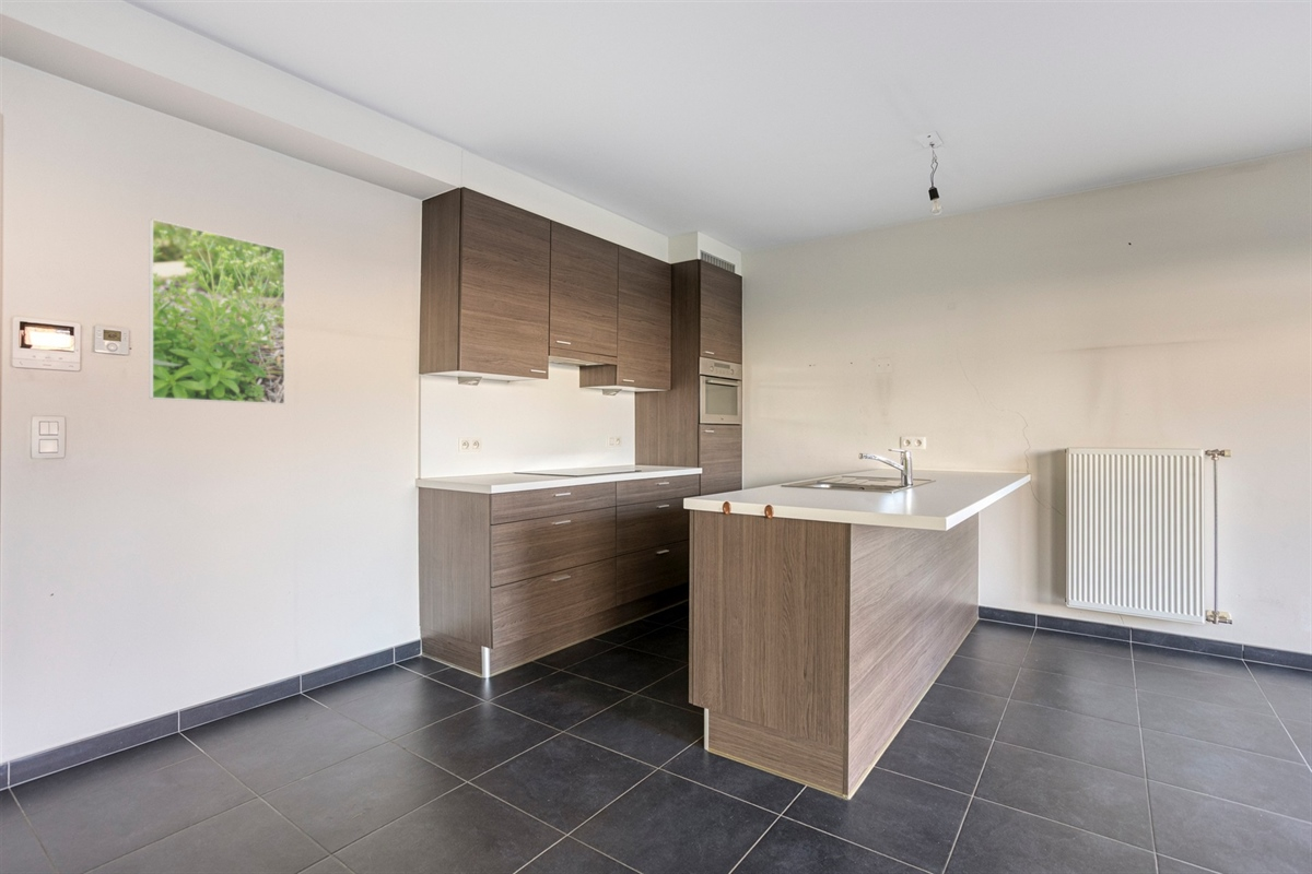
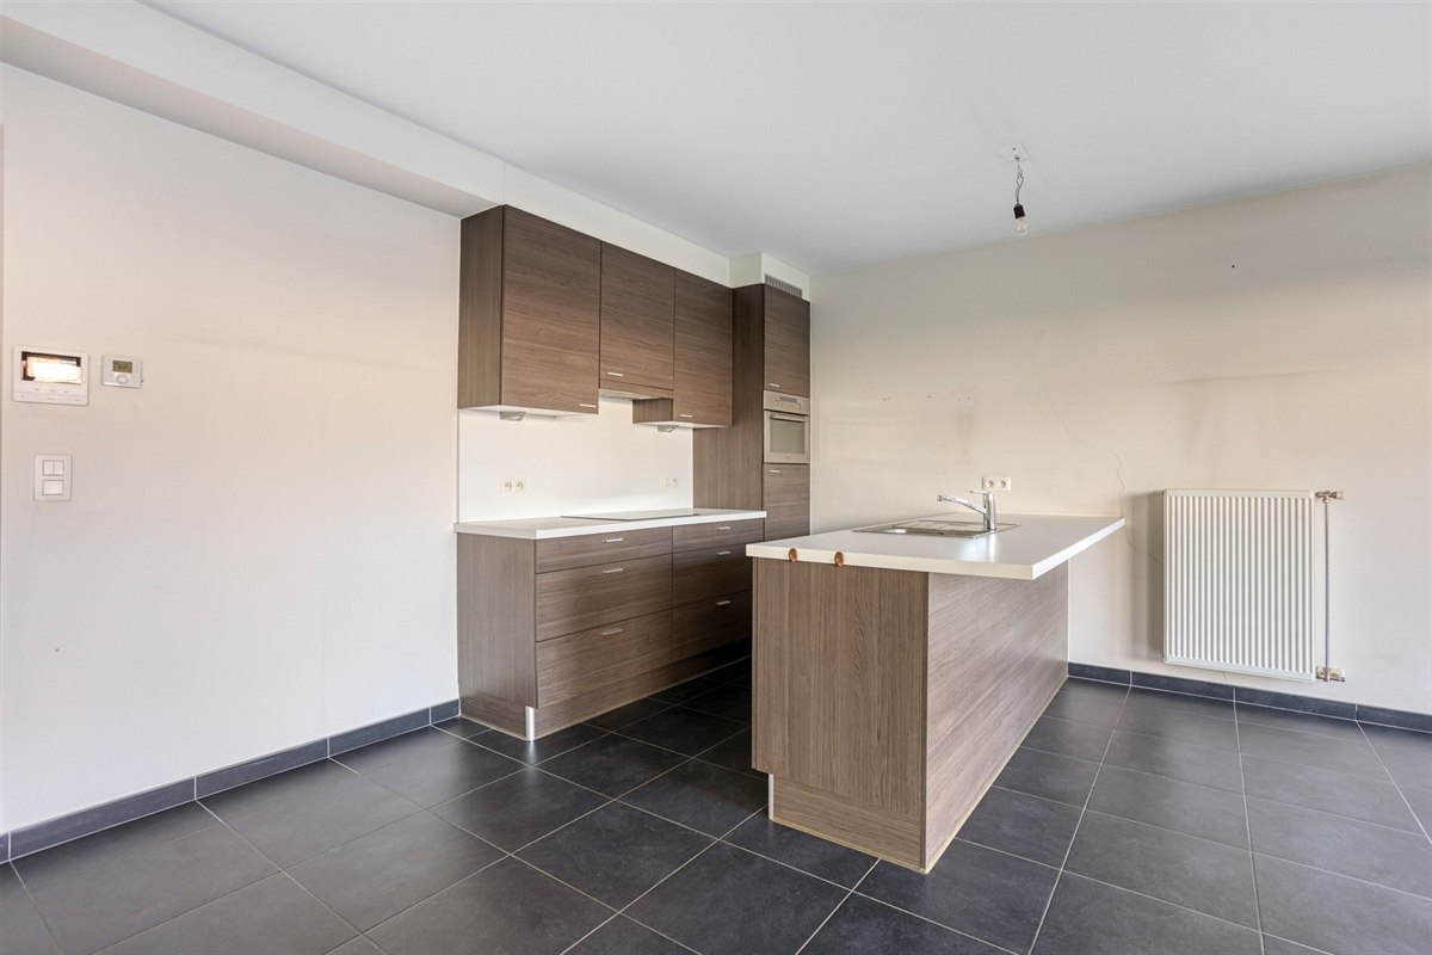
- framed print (222, 318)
